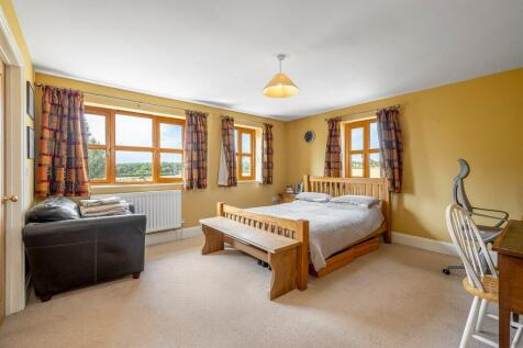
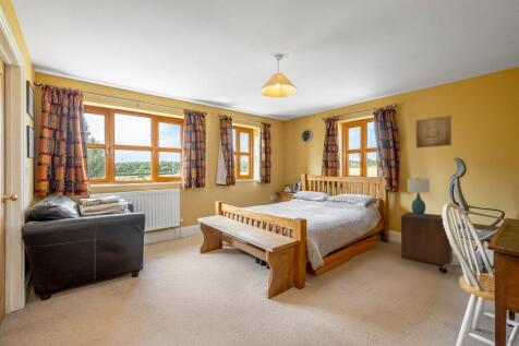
+ table lamp (418, 195)
+ nightstand (426, 237)
+ wall art (433, 132)
